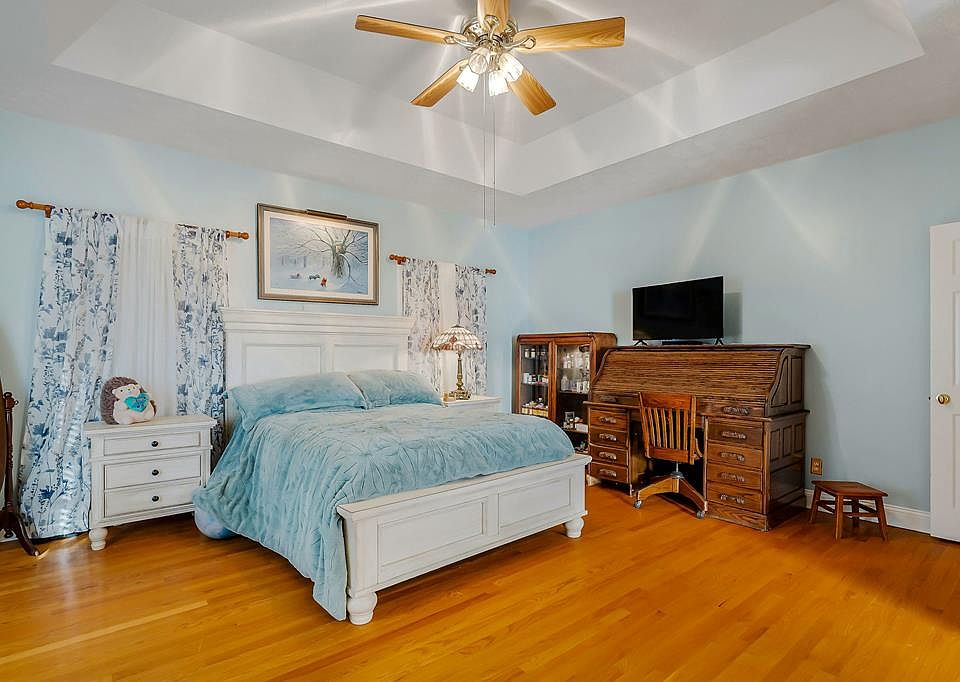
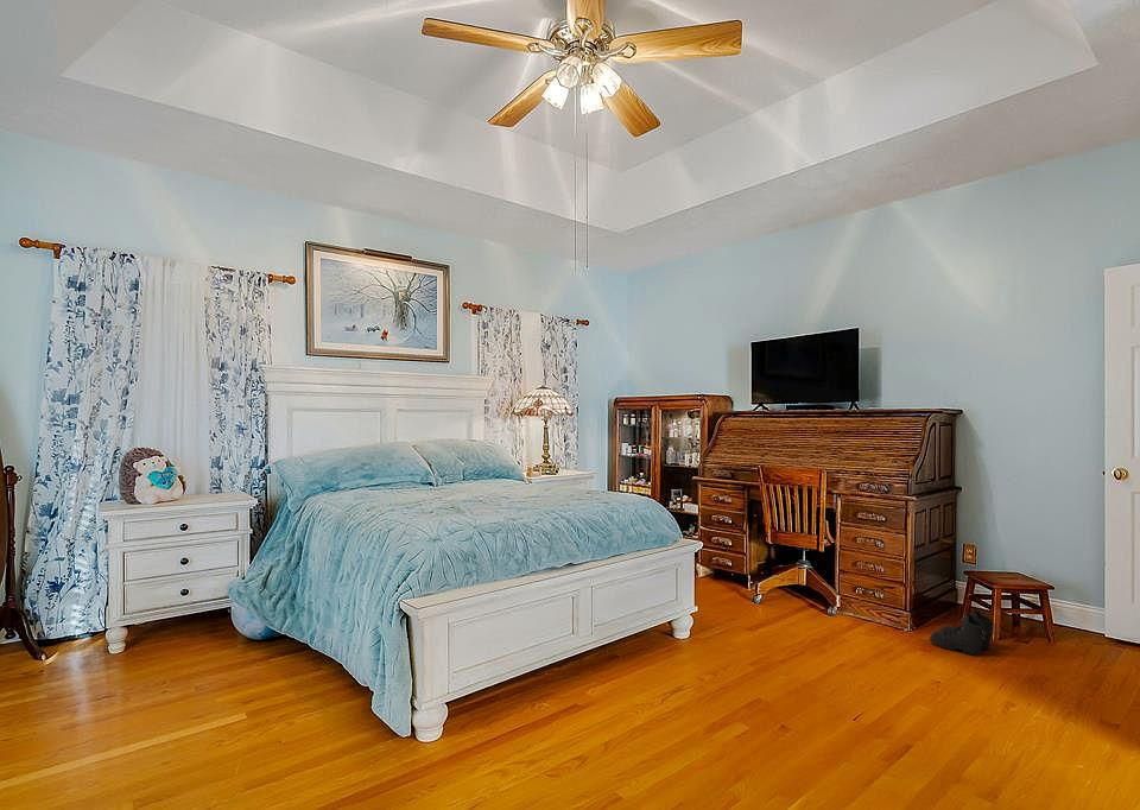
+ boots (961, 627)
